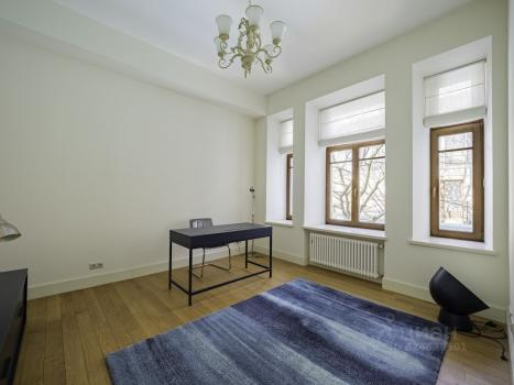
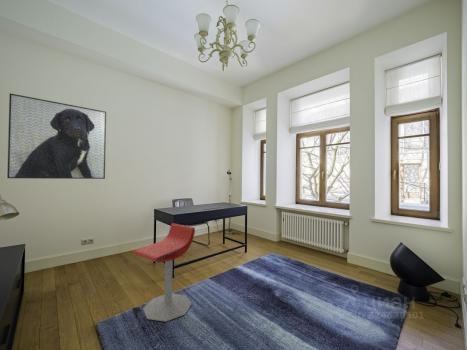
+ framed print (62, 141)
+ stool (165, 268)
